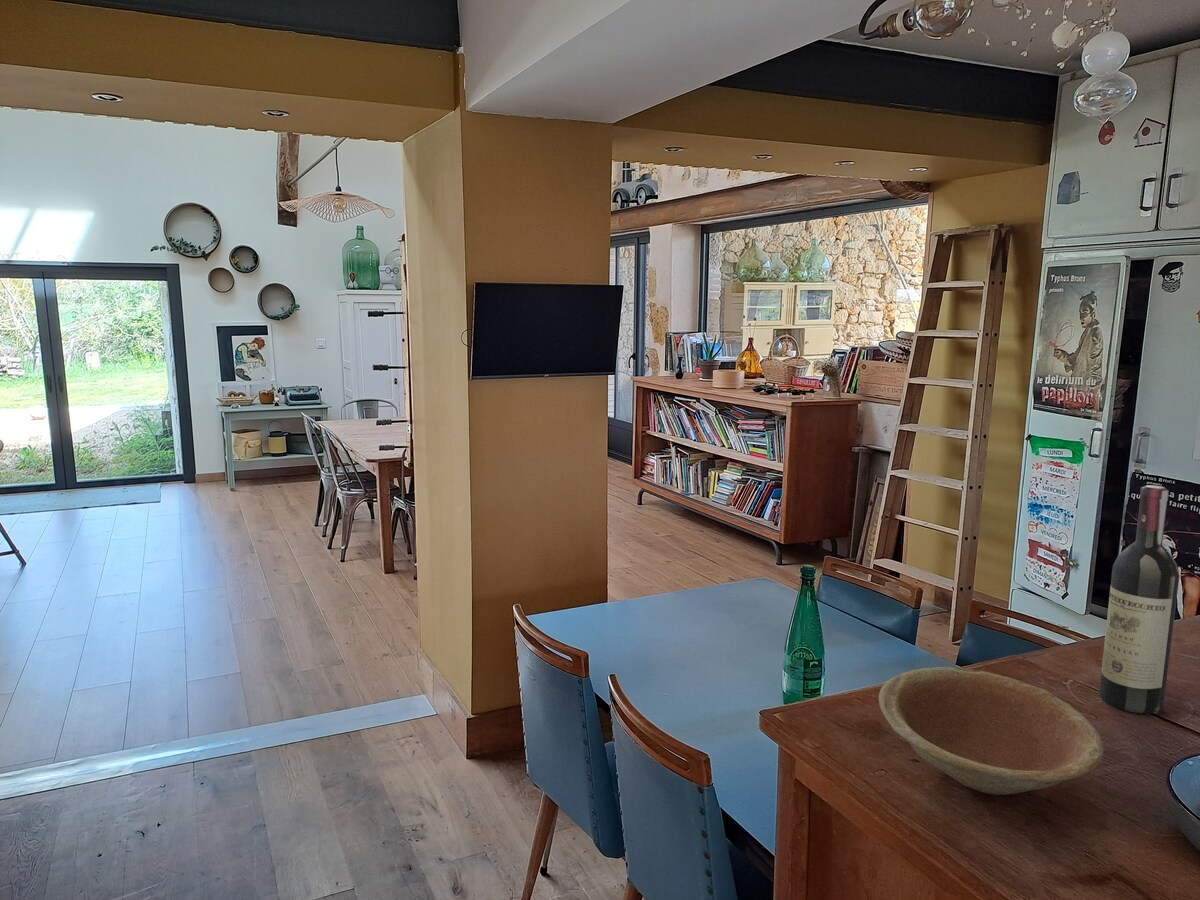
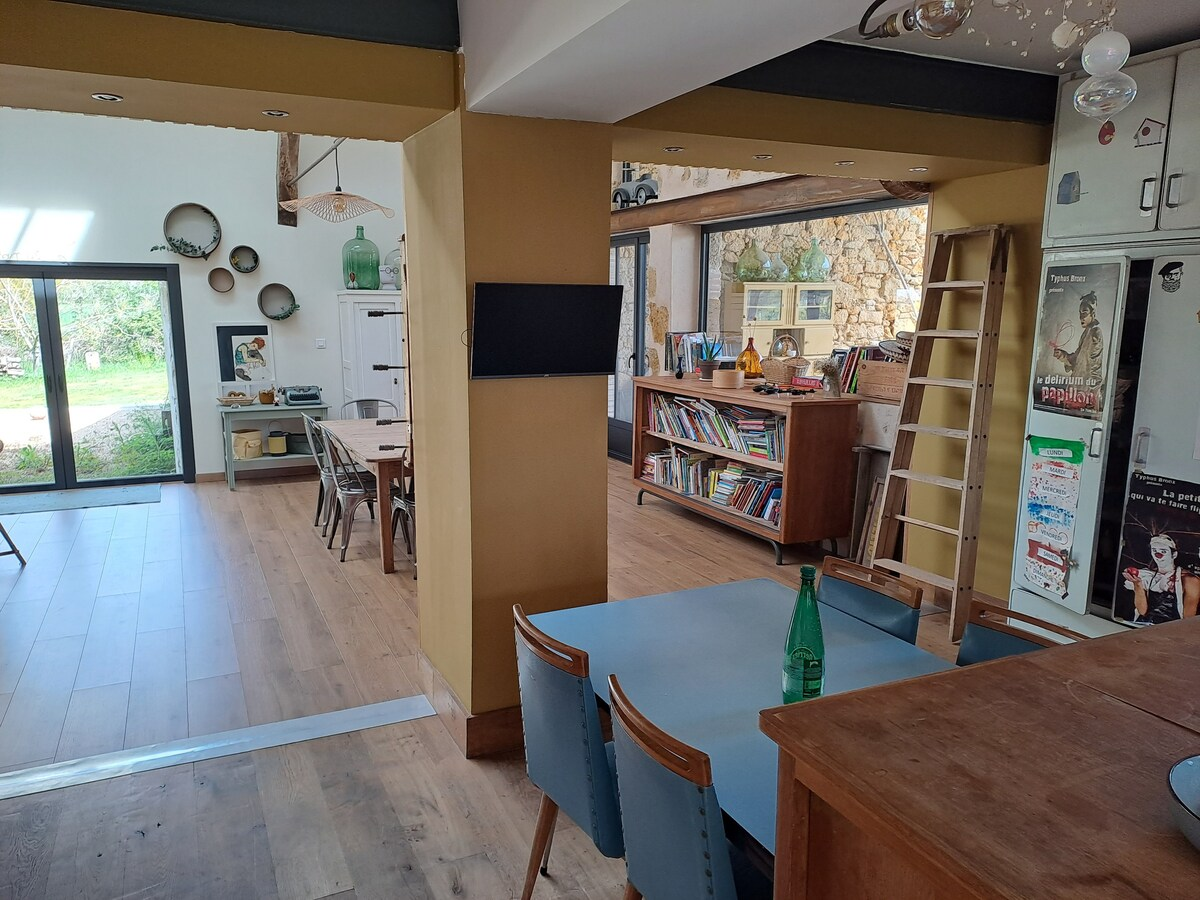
- wine bottle (1142, 596)
- bowl (983, 740)
